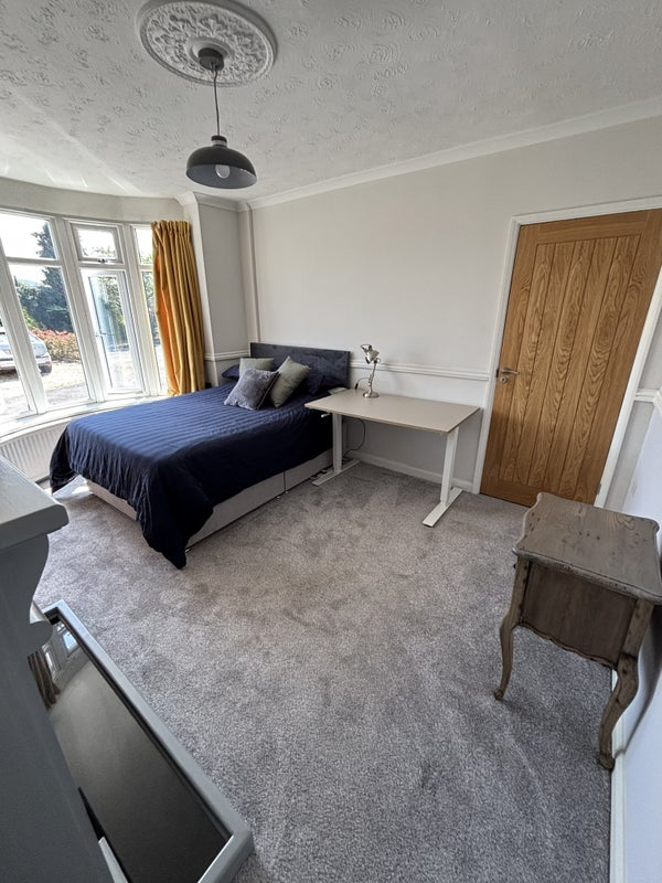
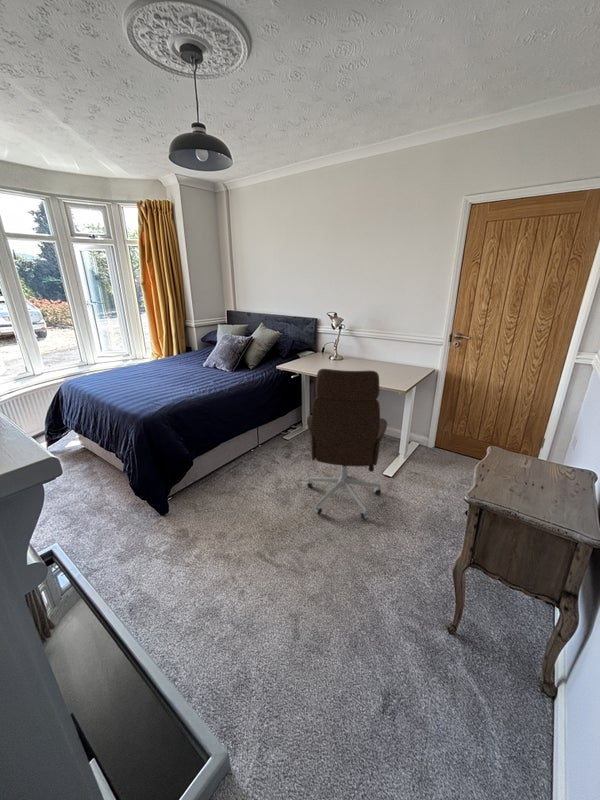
+ office chair (345, 434)
